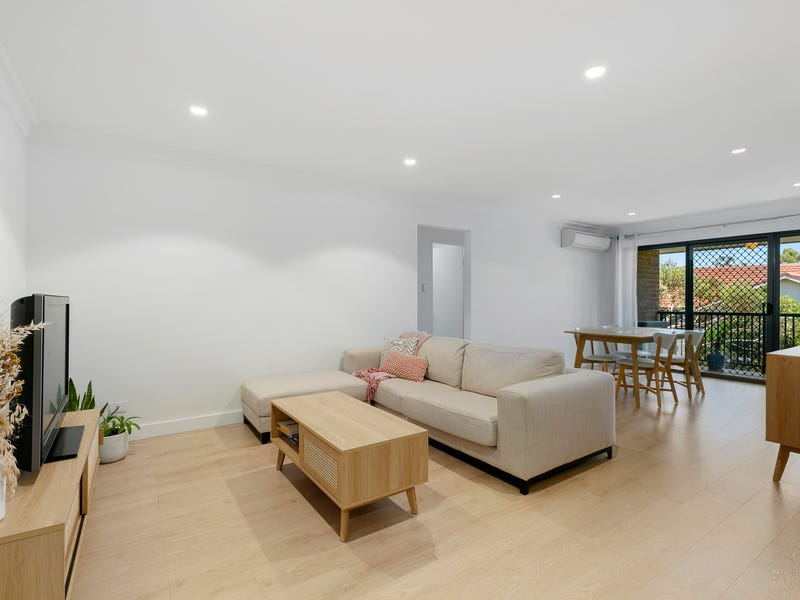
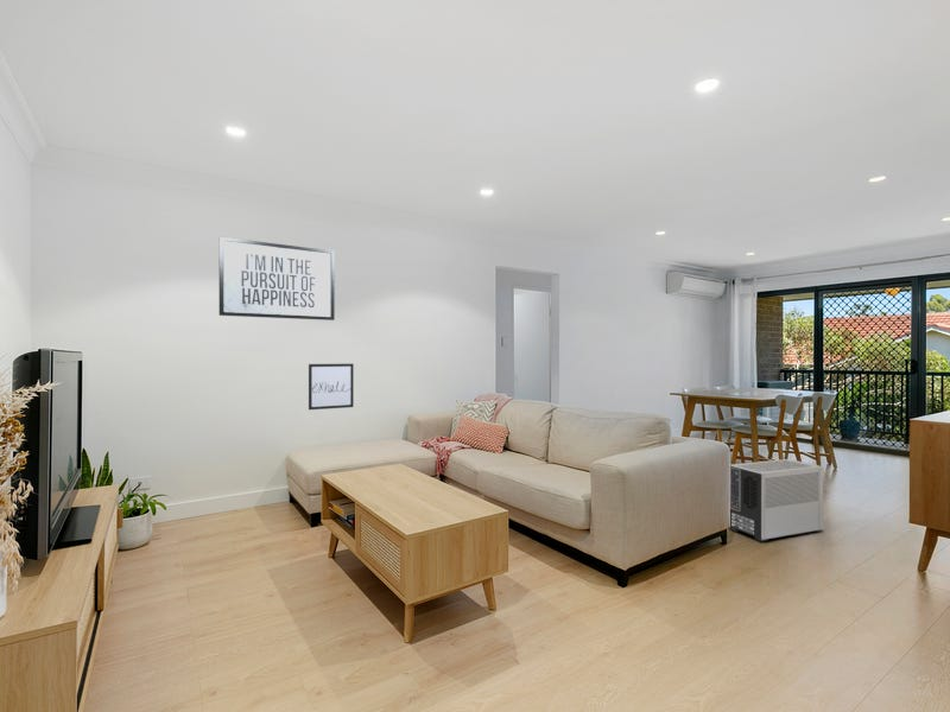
+ wall art (331, 386)
+ air purifier (775, 497)
+ mirror (280, 280)
